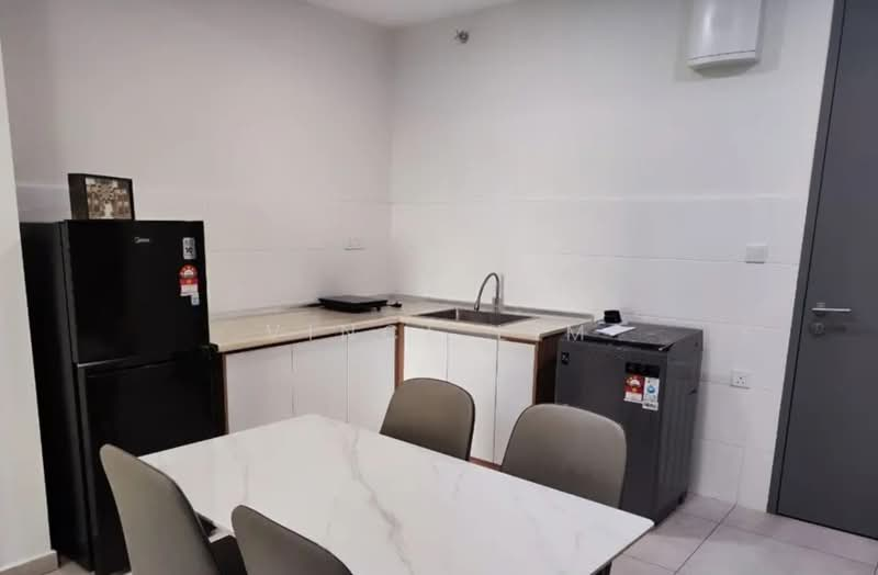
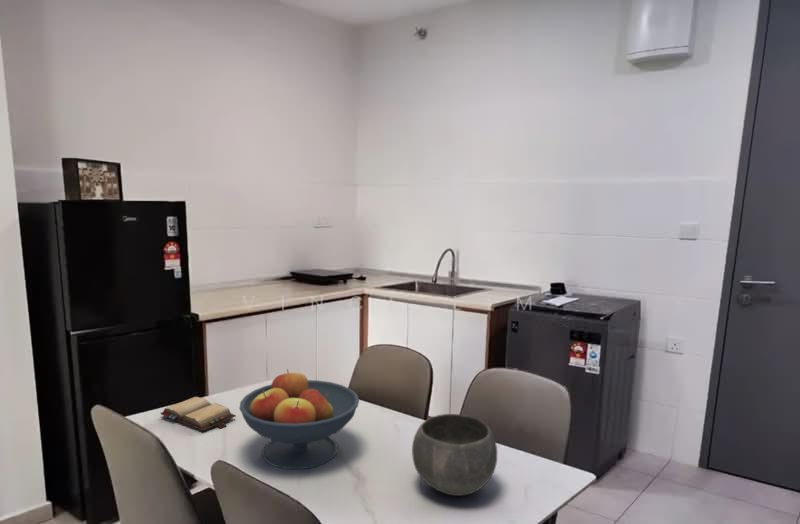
+ hardback book (196, 412)
+ fruit bowl (300, 416)
+ bowl (454, 456)
